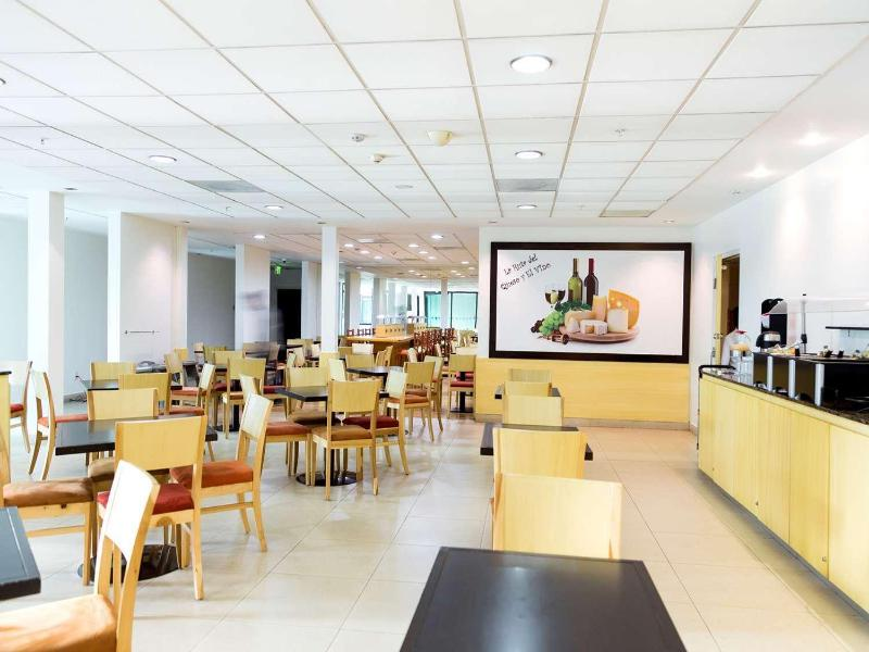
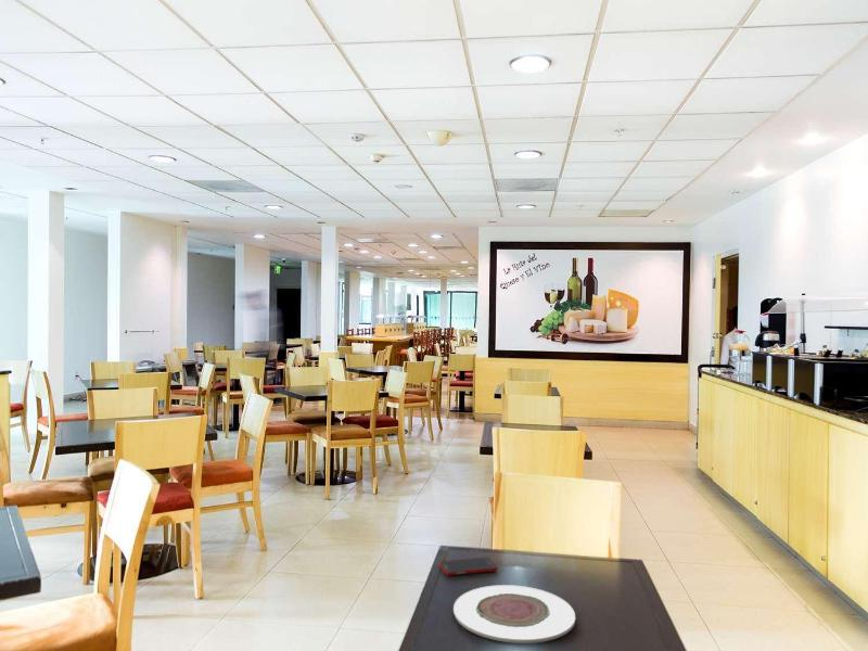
+ cell phone (468, 566)
+ plate (513, 610)
